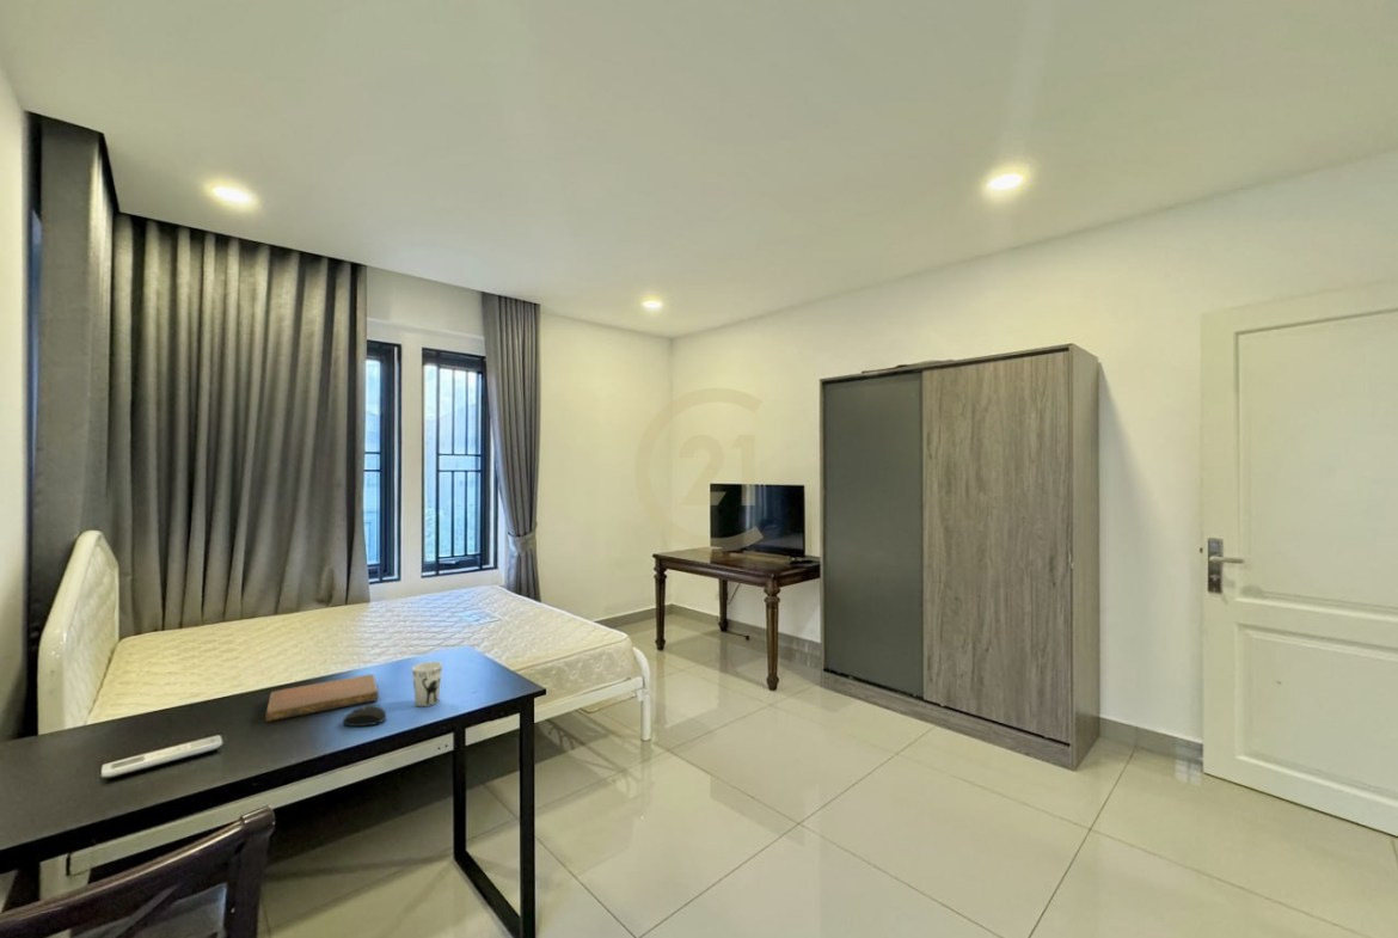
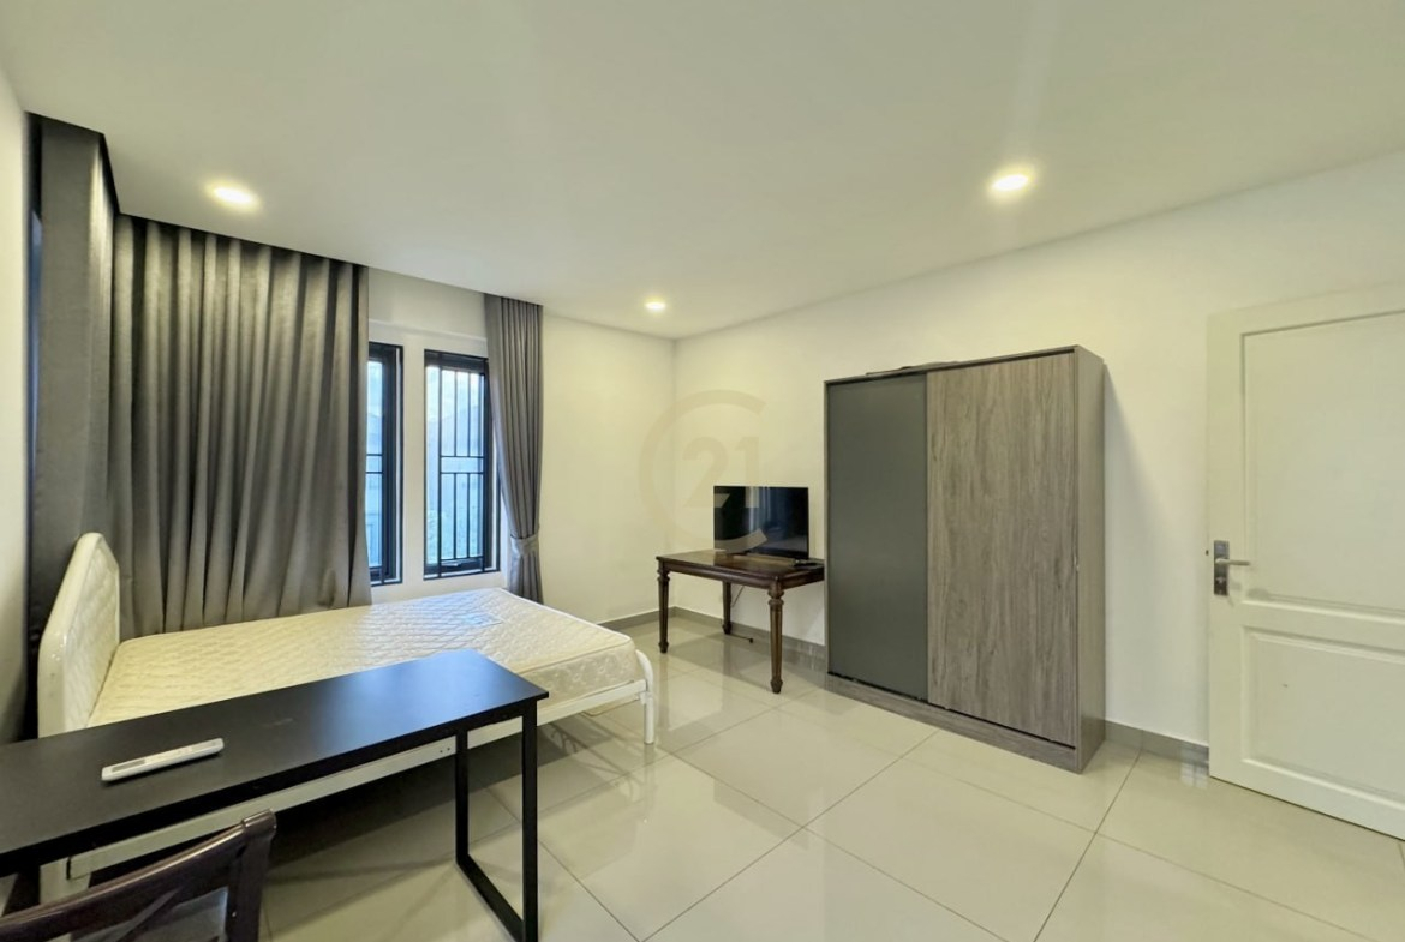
- notebook (324, 695)
- cup (427, 683)
- mouse (364, 715)
